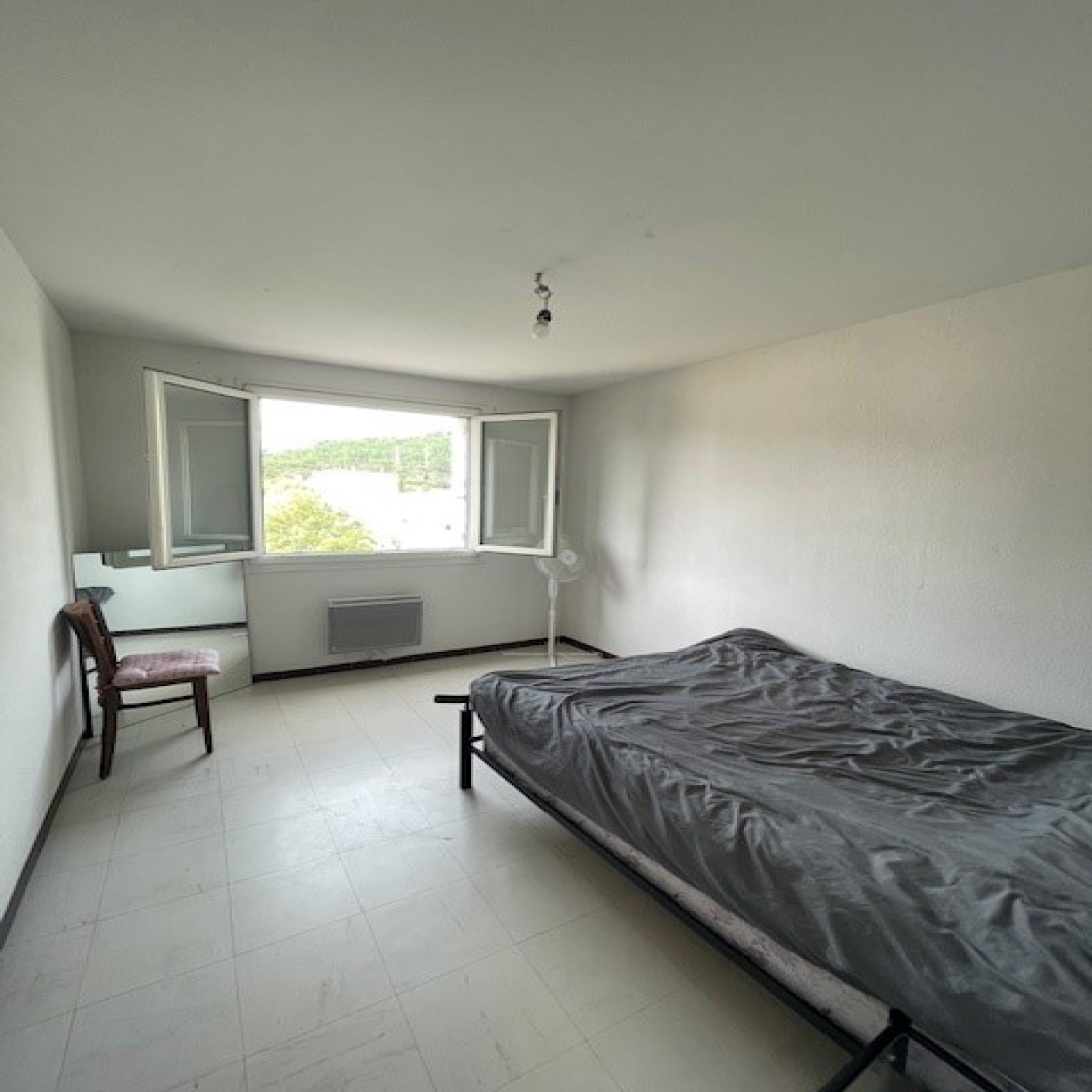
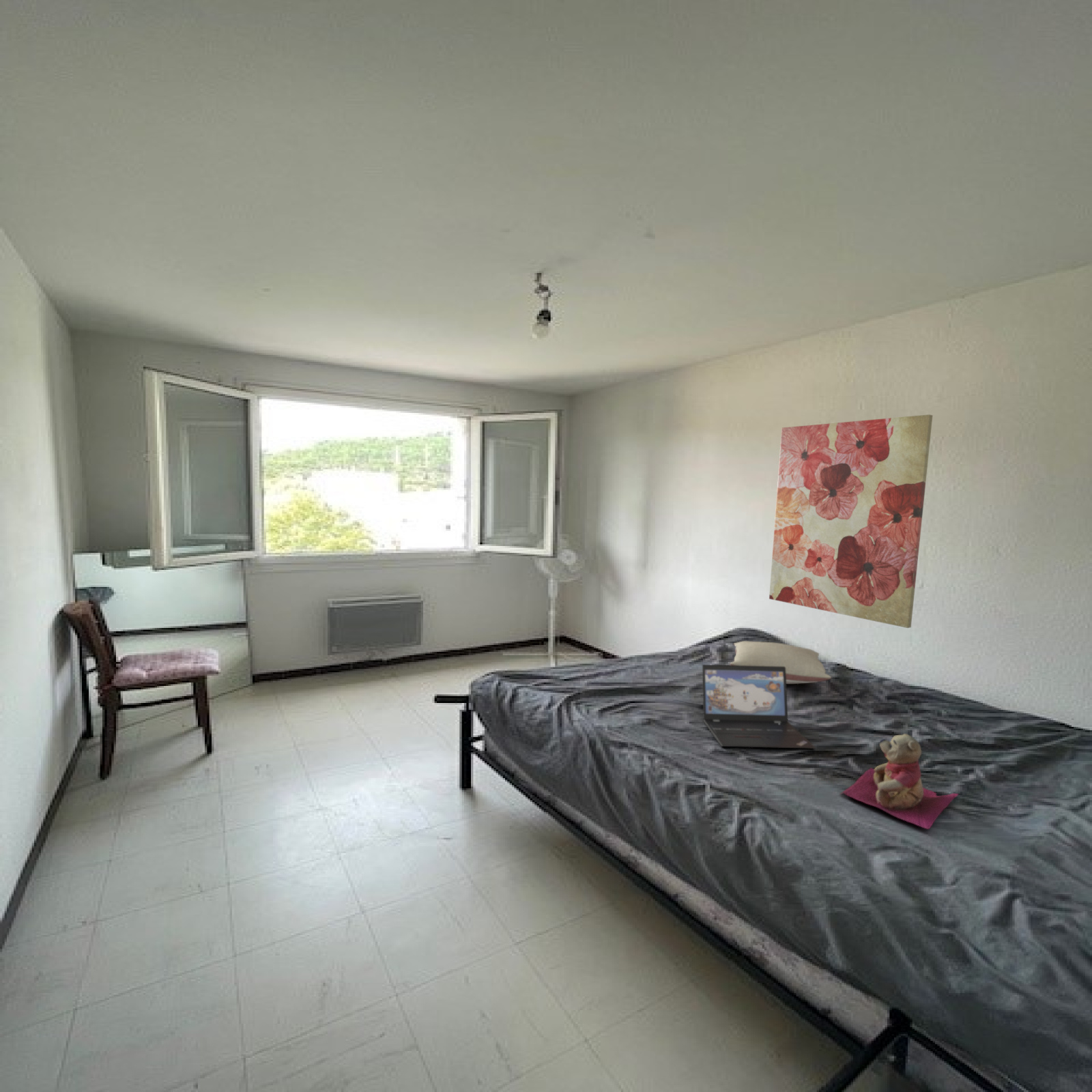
+ teddy bear (900, 766)
+ pillow (777, 659)
+ wall art (840, 518)
+ laptop (756, 704)
